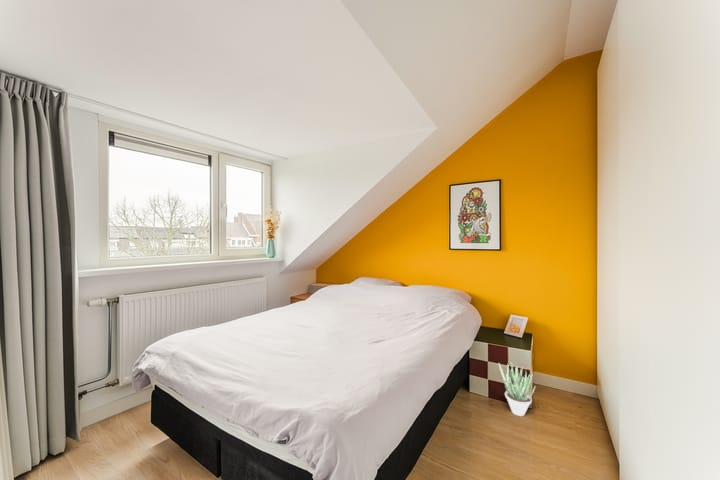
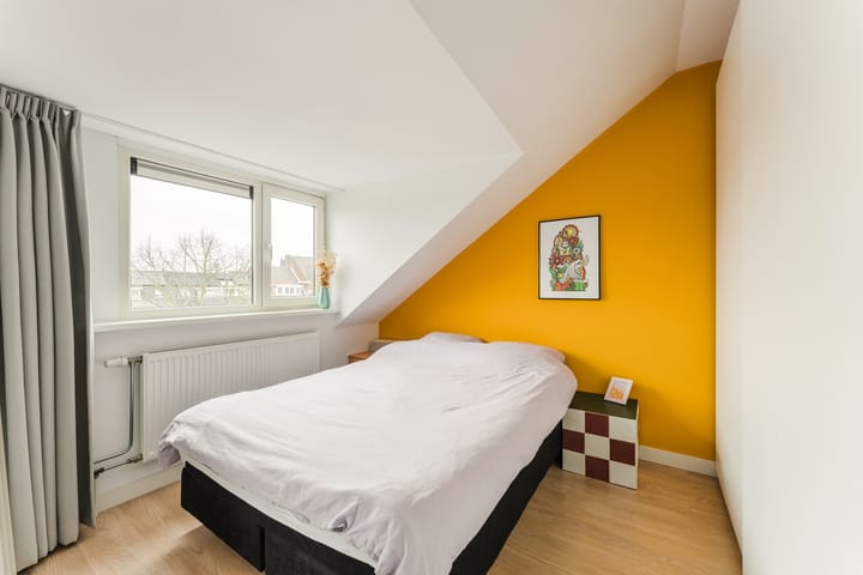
- potted plant (516, 388)
